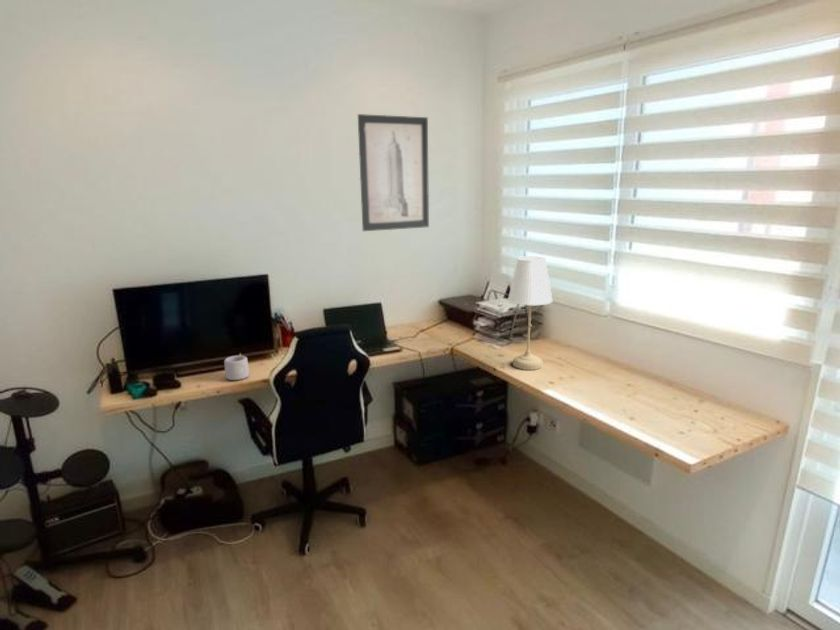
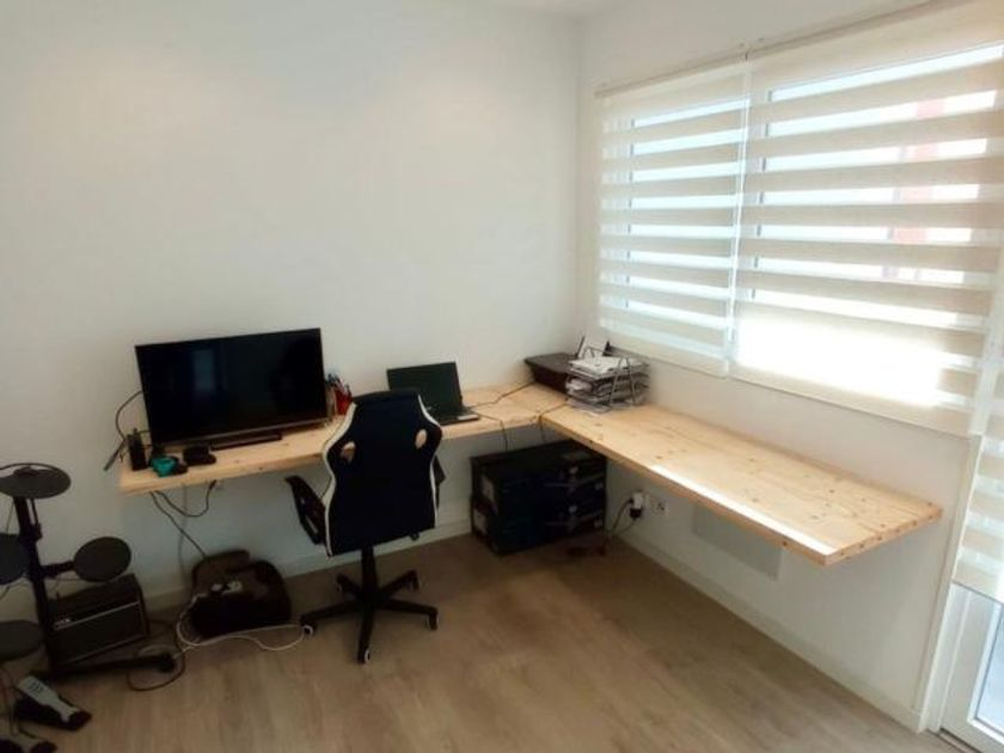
- wall art (395, 174)
- desk lamp (529, 312)
- mug (236, 366)
